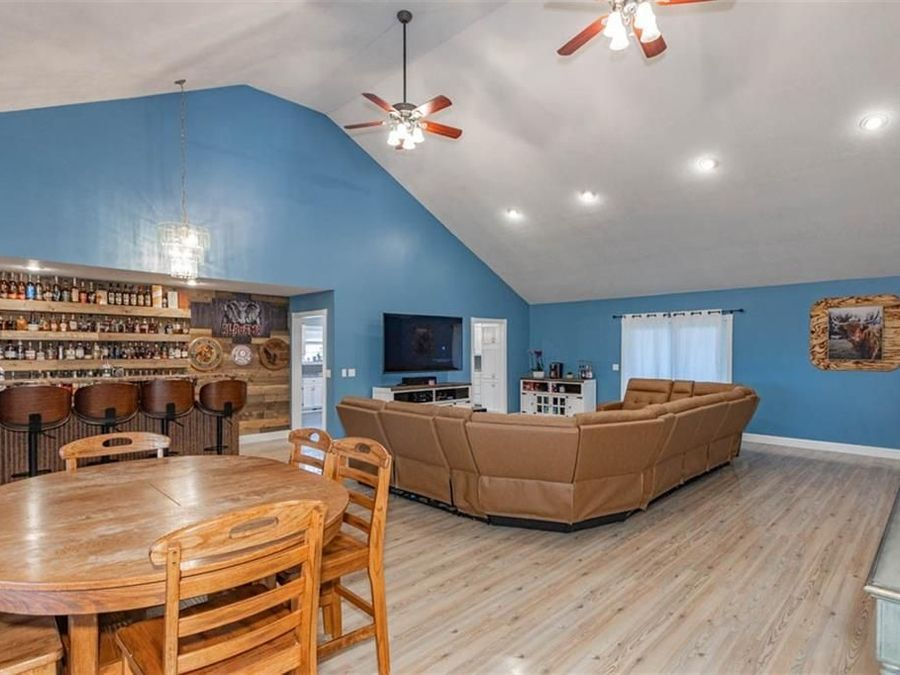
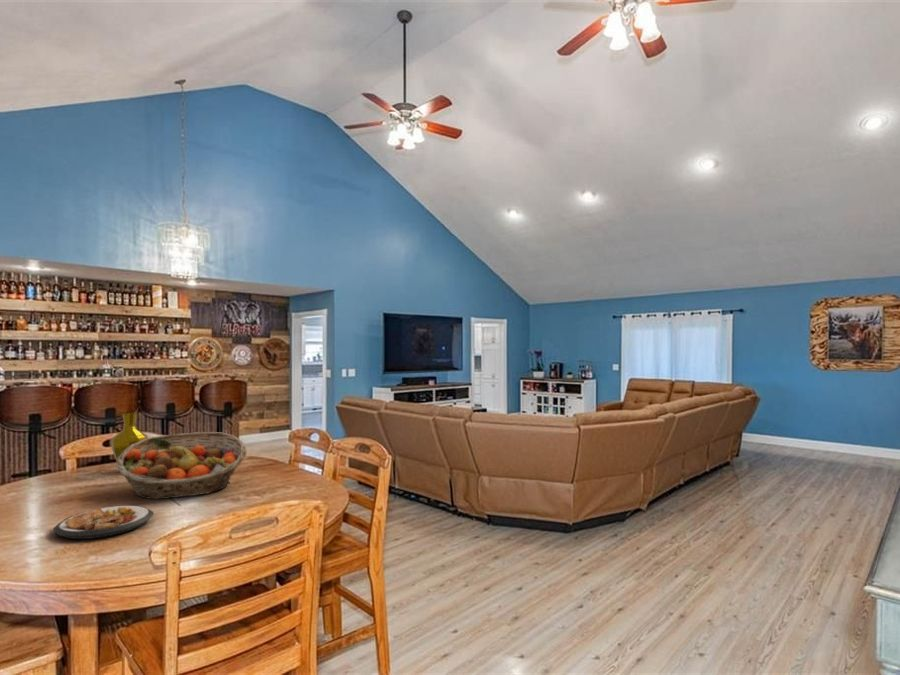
+ fruit basket (184, 463)
+ vase (129, 442)
+ plate (105, 518)
